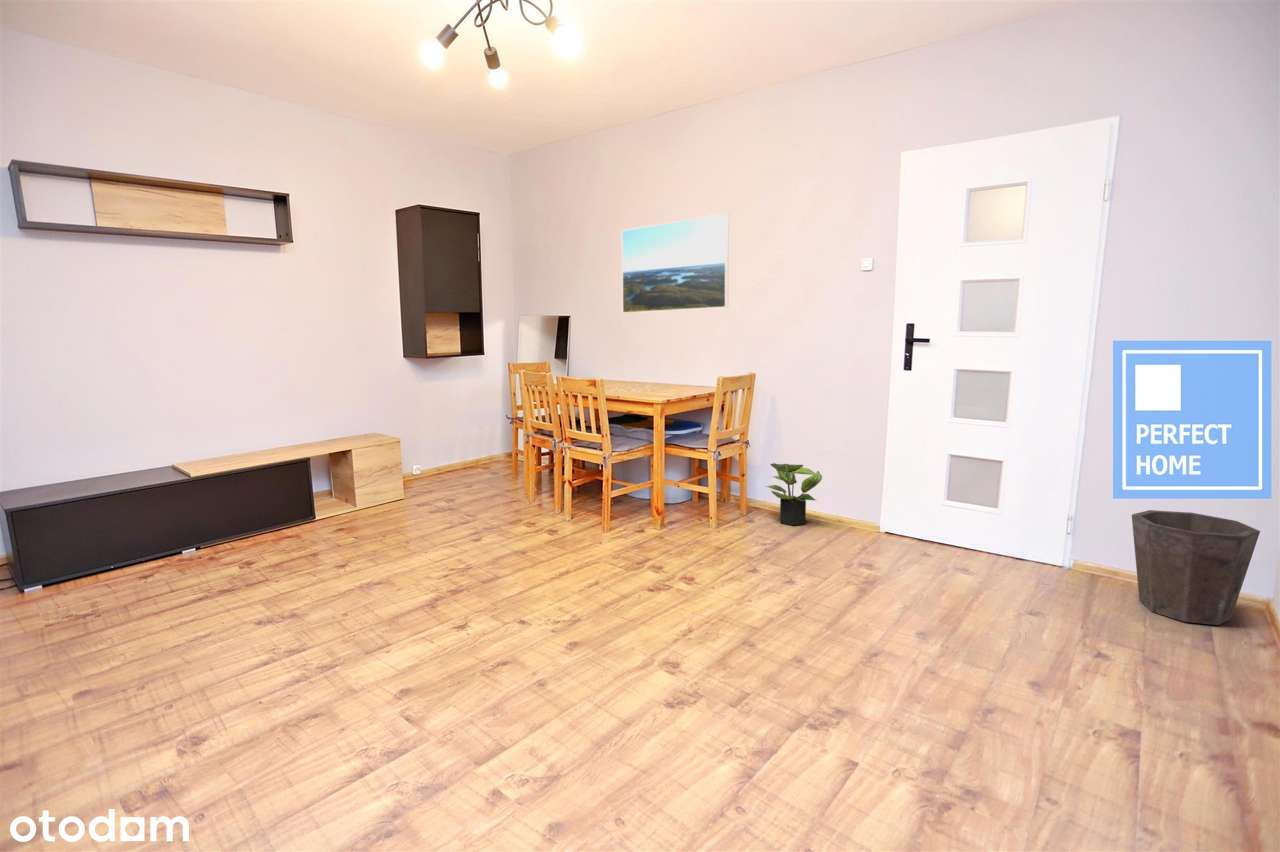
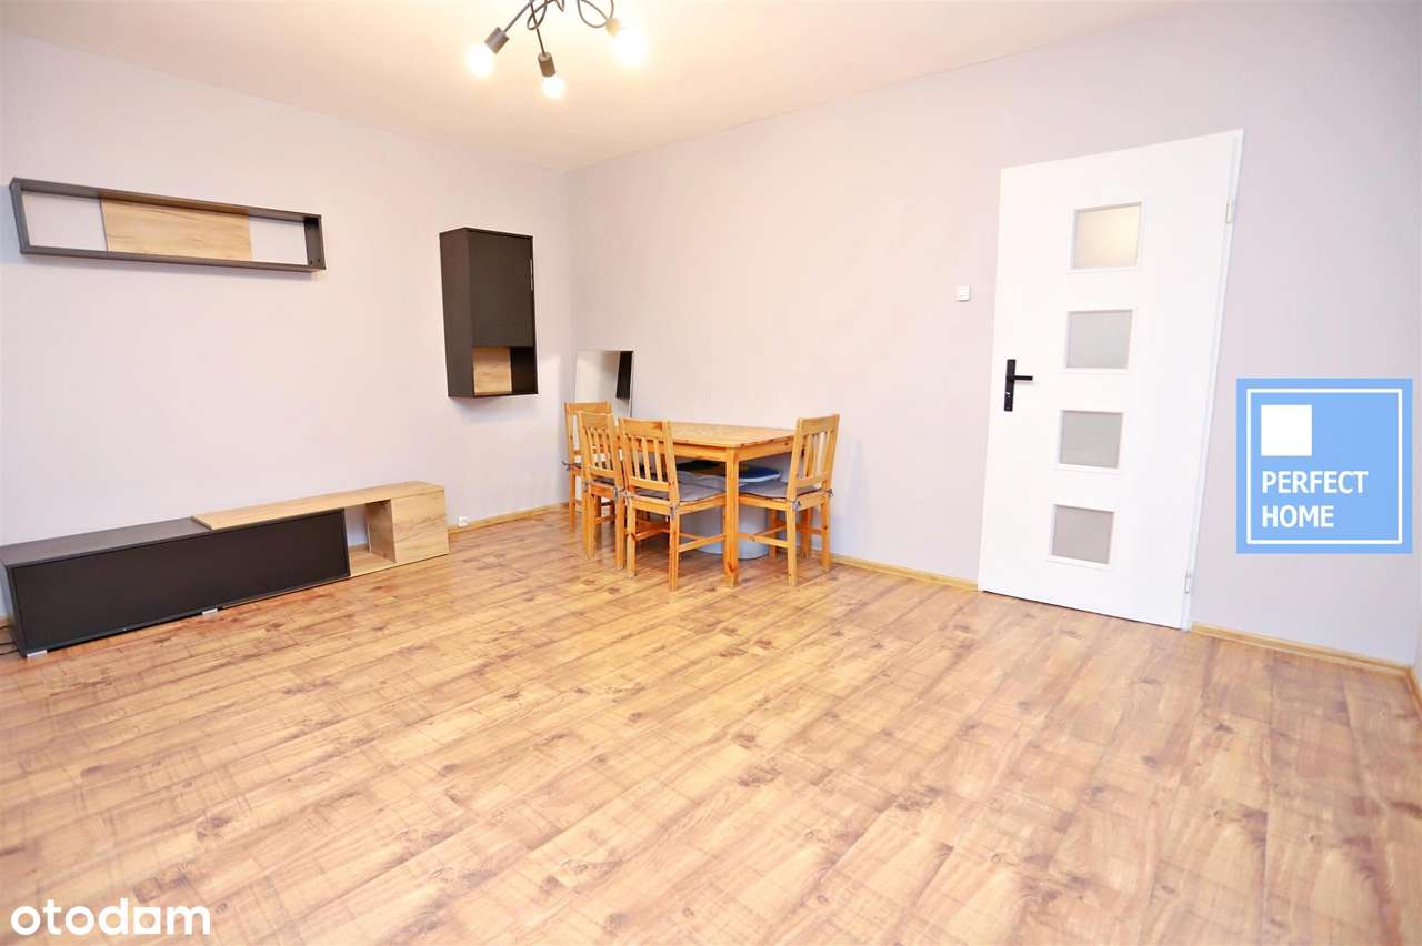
- potted plant (788, 490)
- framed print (672, 266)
- waste bin (1188, 566)
